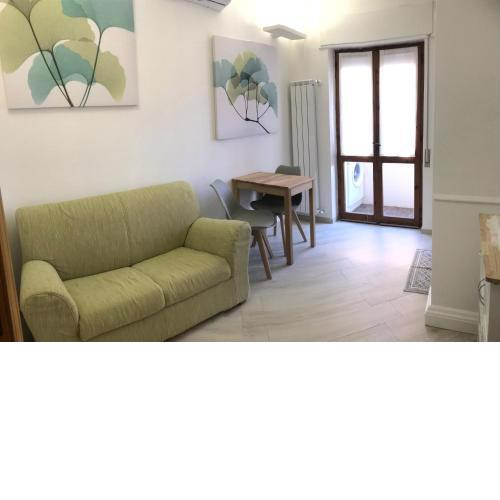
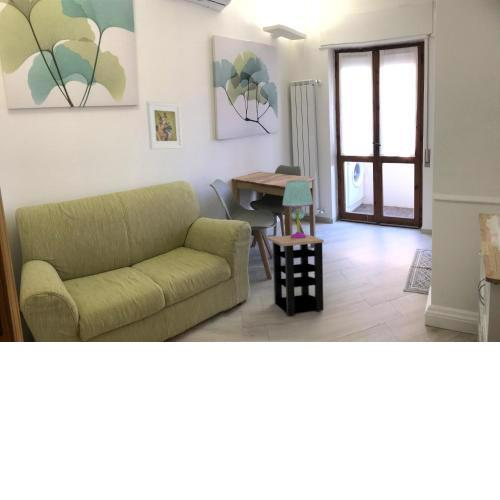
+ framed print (165, 126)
+ side table (296, 273)
+ table lamp (297, 209)
